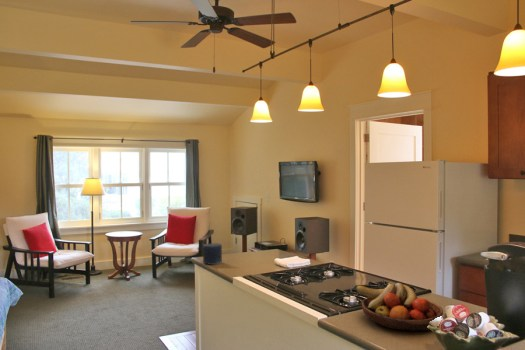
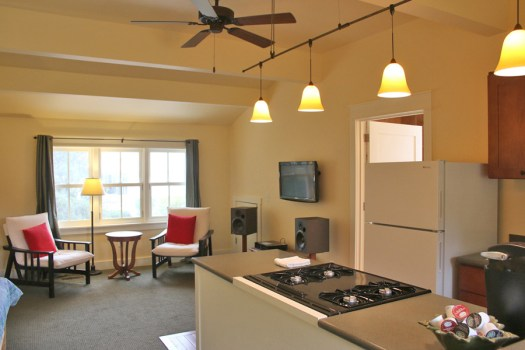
- fruit bowl (400, 303)
- candle (212, 253)
